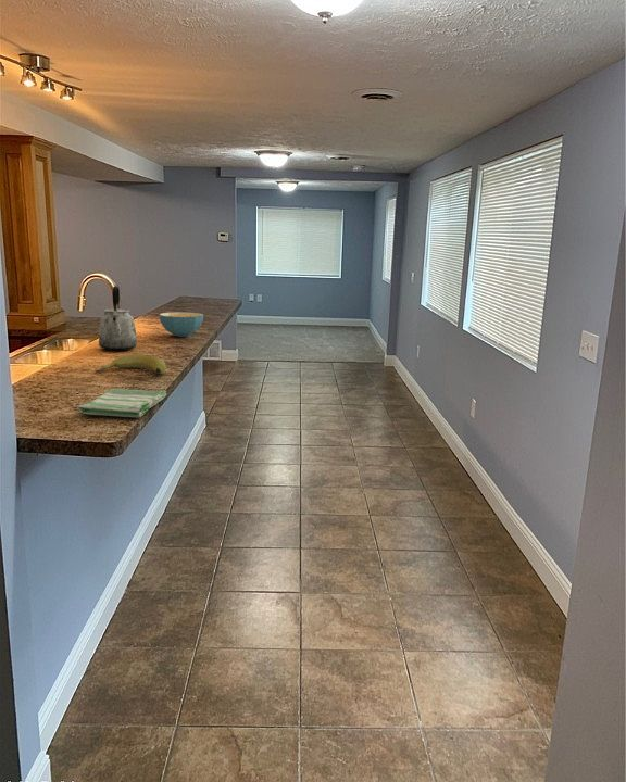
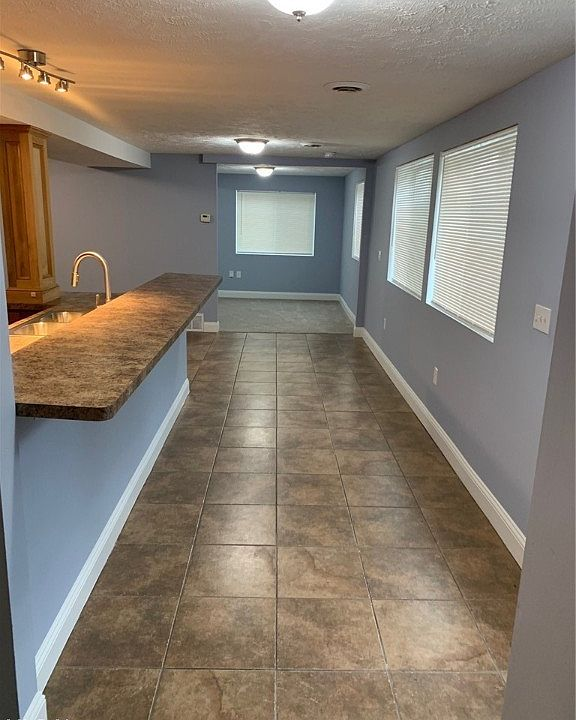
- dish towel (124, 401)
- cereal bowl (181, 325)
- kettle (116, 318)
- banana (130, 364)
